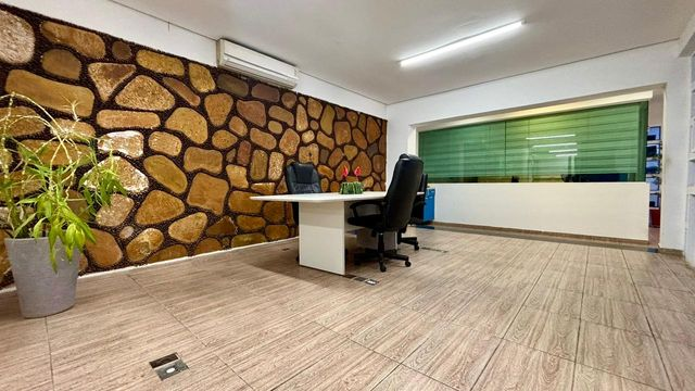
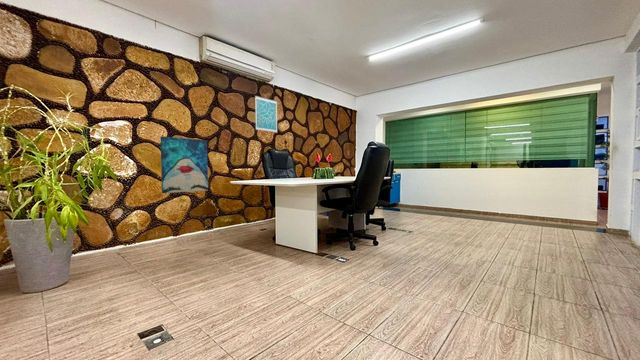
+ wall art (266, 115)
+ wall art (185, 165)
